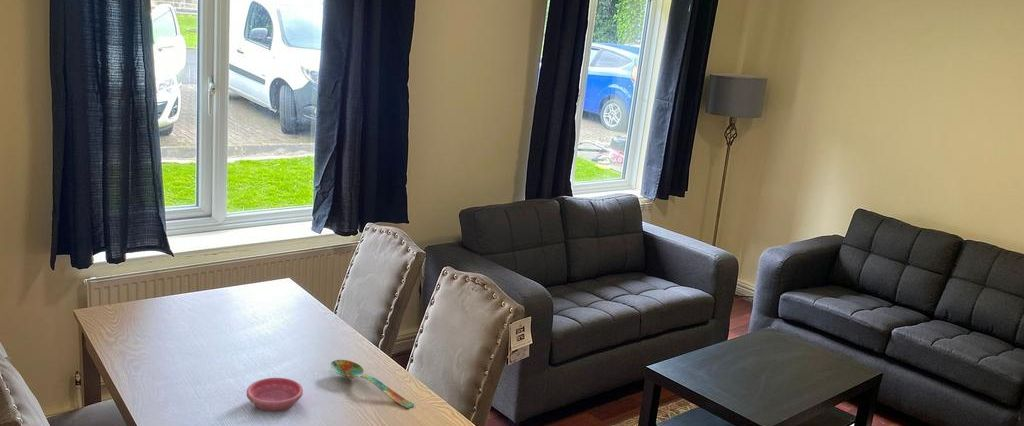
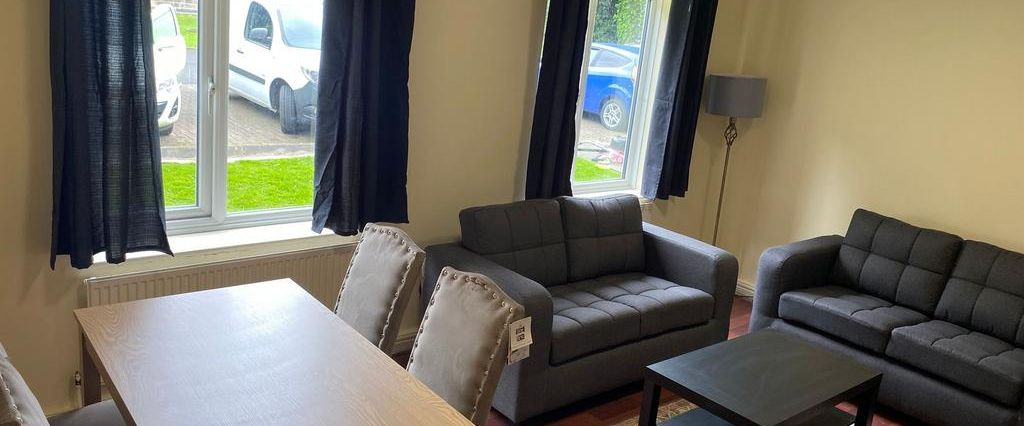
- spoon (371, 381)
- saucer (274, 395)
